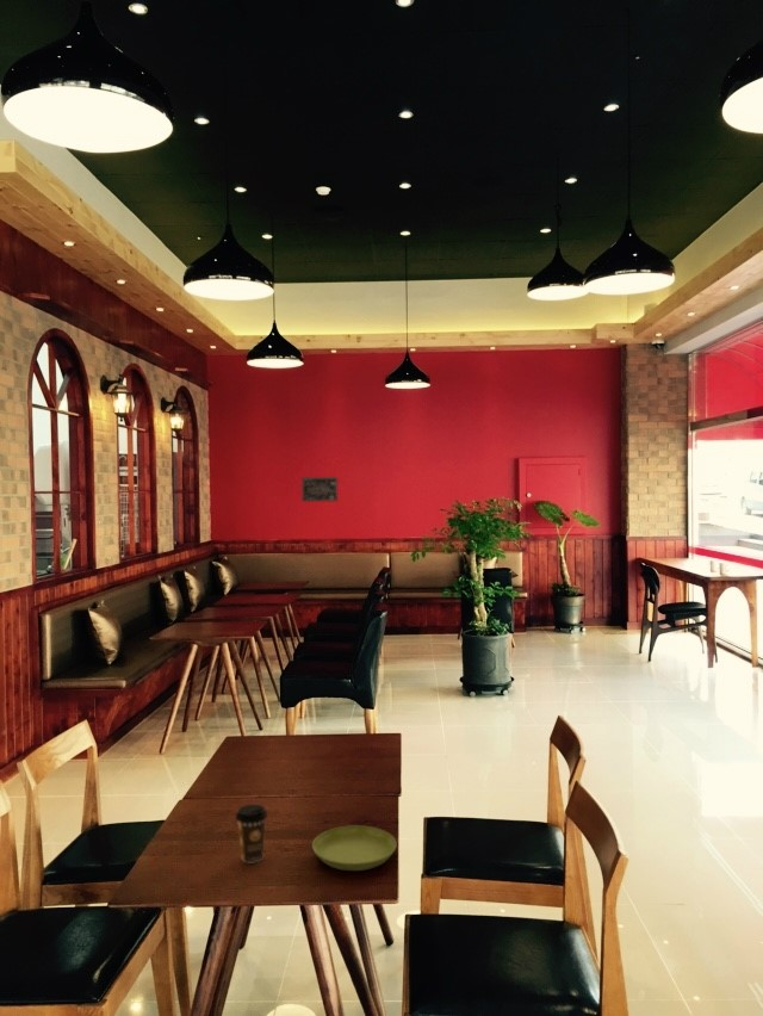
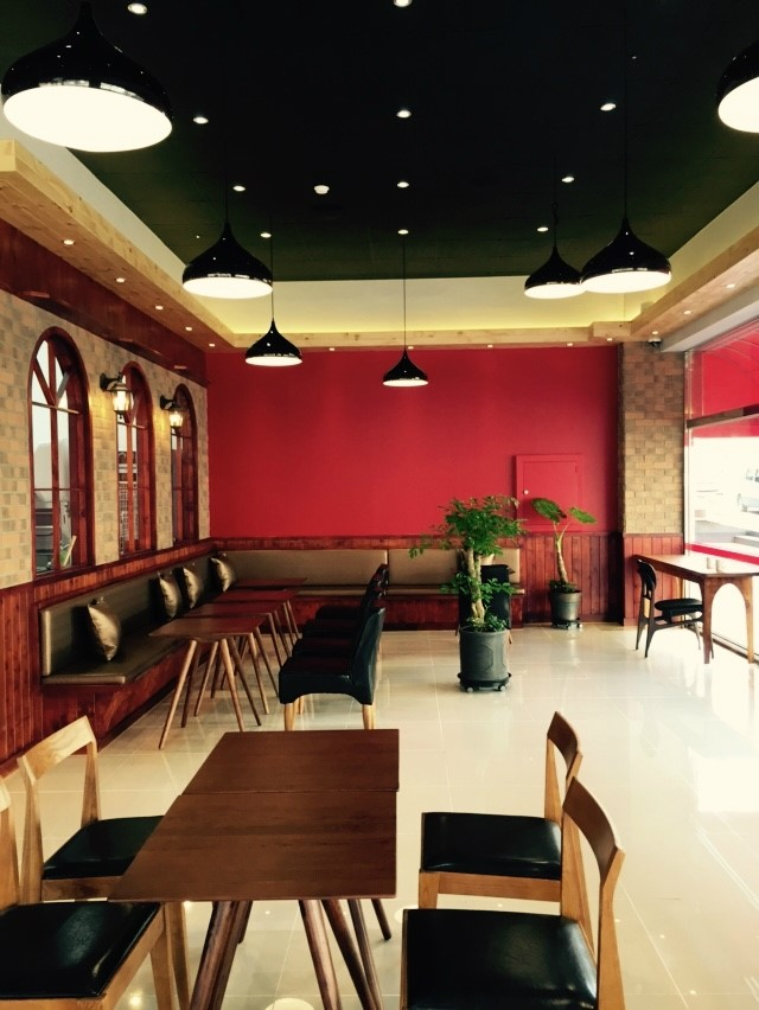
- coffee cup (252, 834)
- wall art (320, 489)
- saucer (354, 849)
